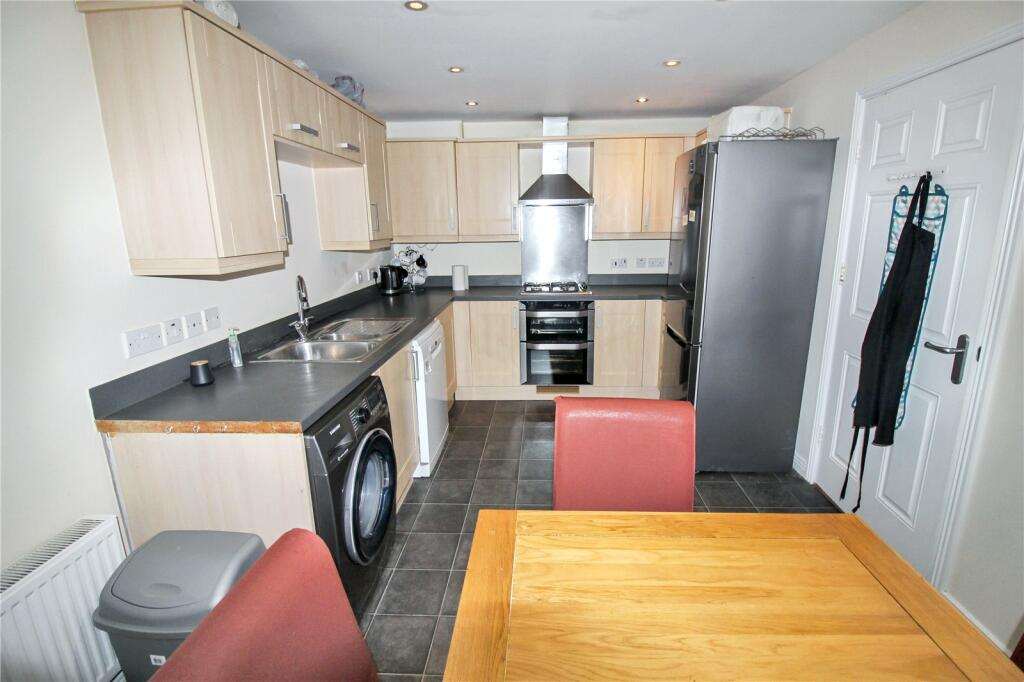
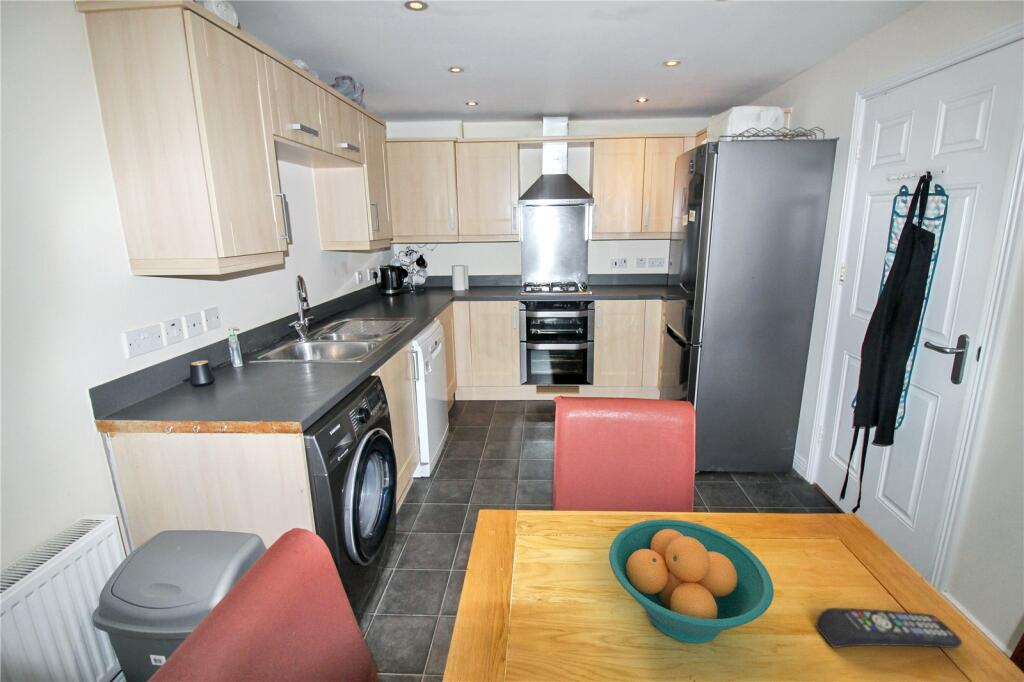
+ fruit bowl (685, 578)
+ remote control (886, 628)
